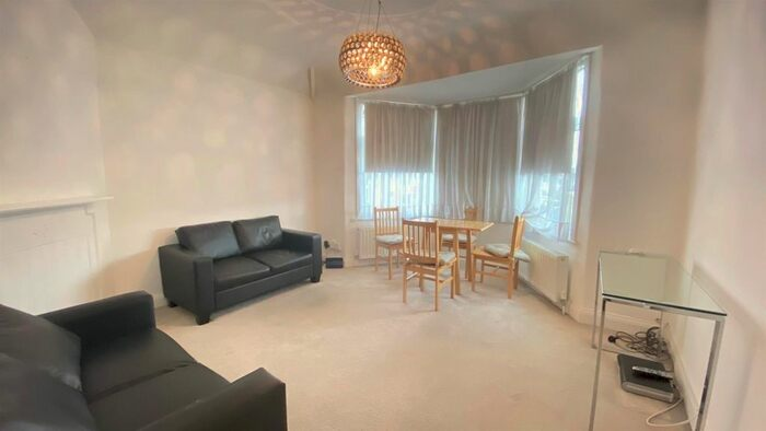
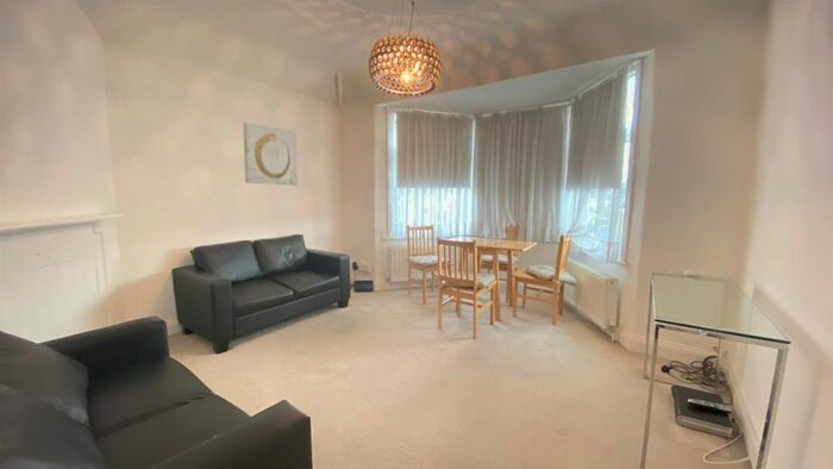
+ wall art (271, 156)
